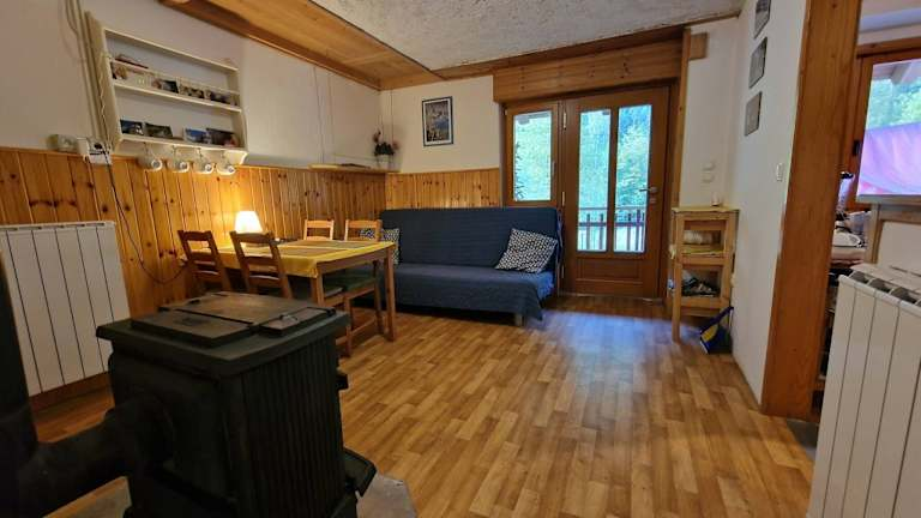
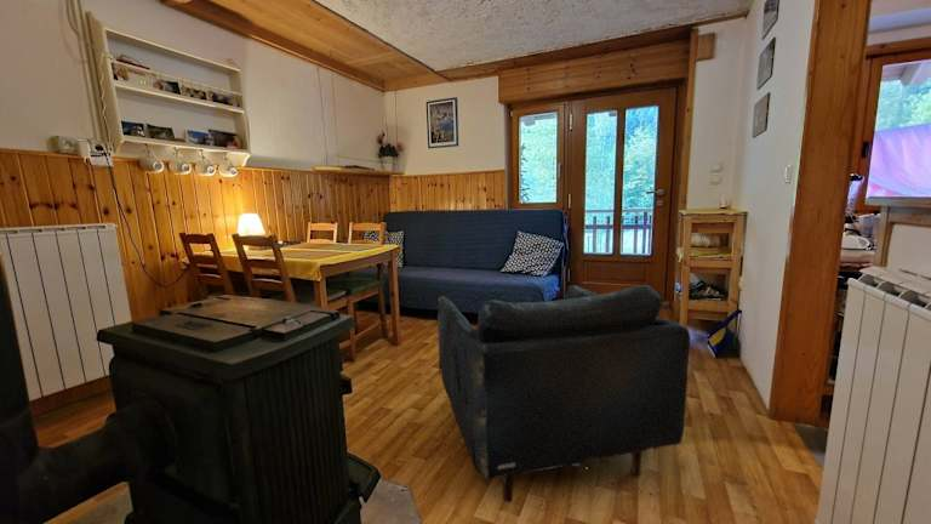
+ armchair (539, 357)
